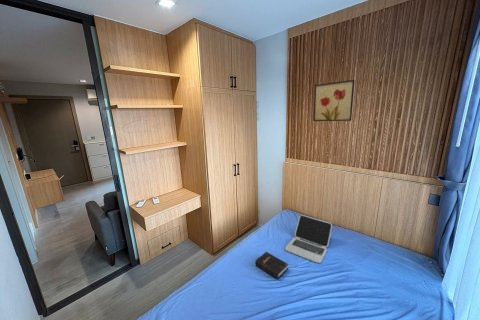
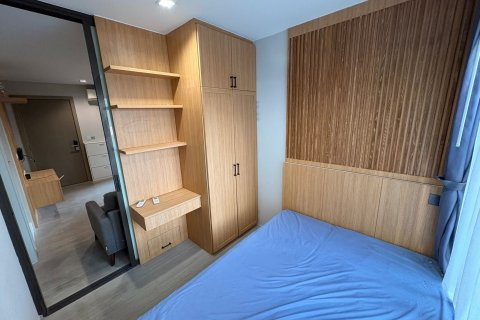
- wall art (332, 102)
- laptop (308, 236)
- hardback book (271, 264)
